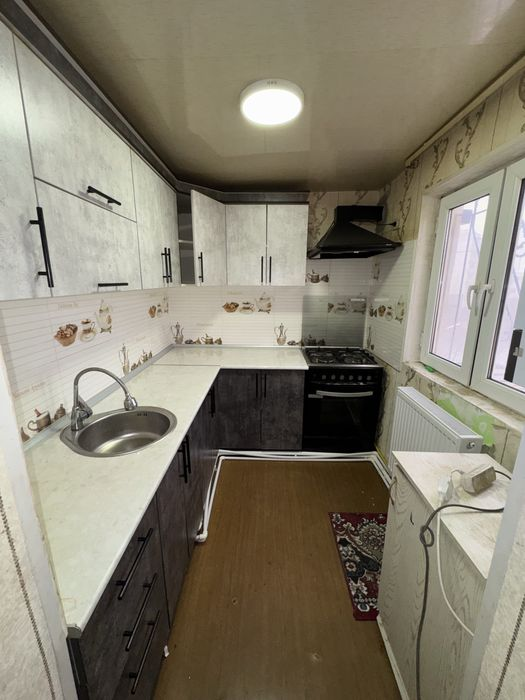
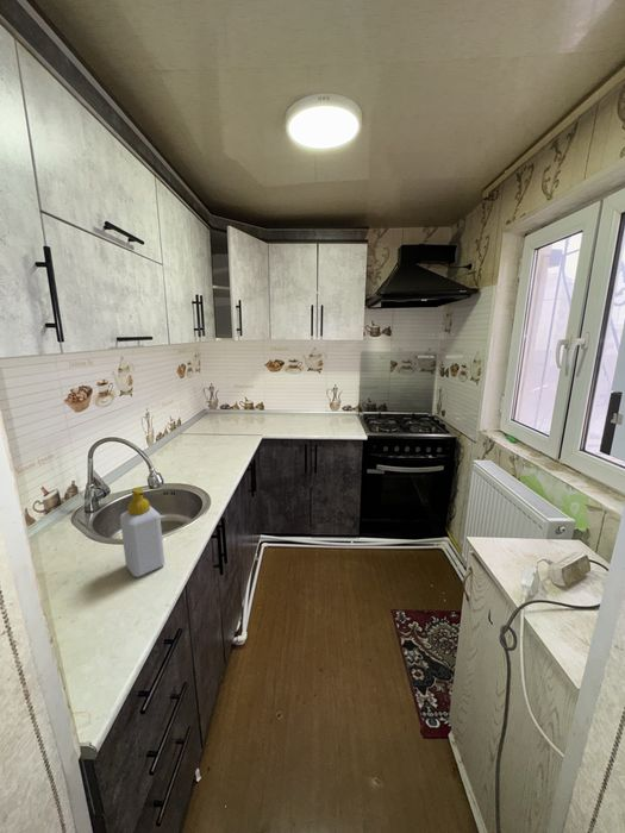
+ soap bottle (140, 528)
